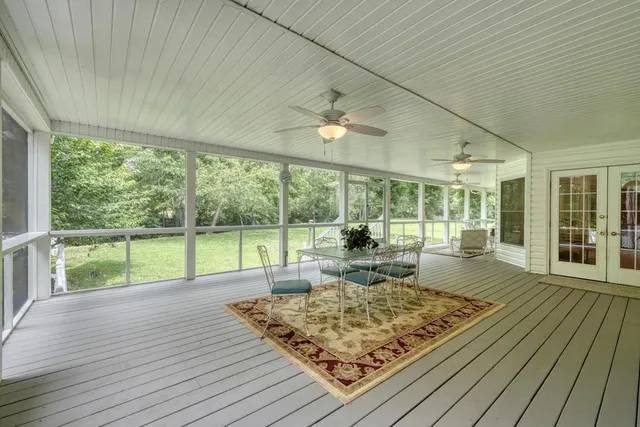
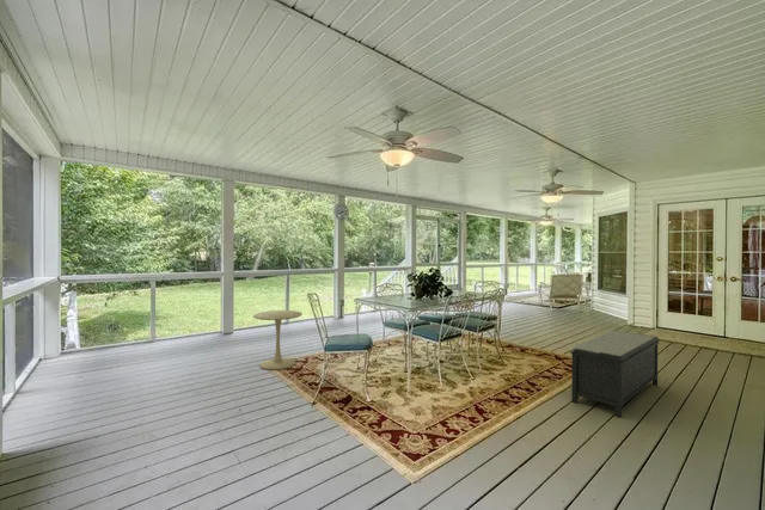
+ bench (617, 367)
+ side table (277, 338)
